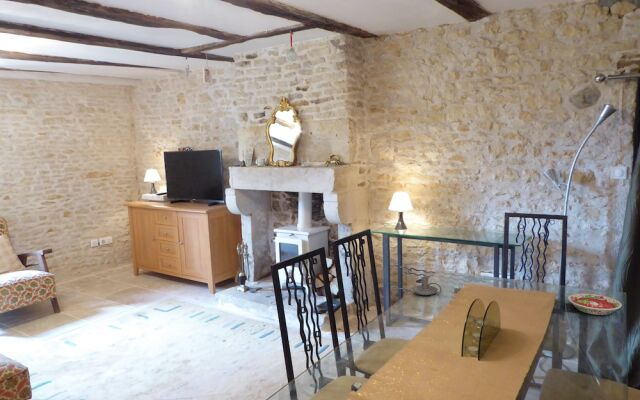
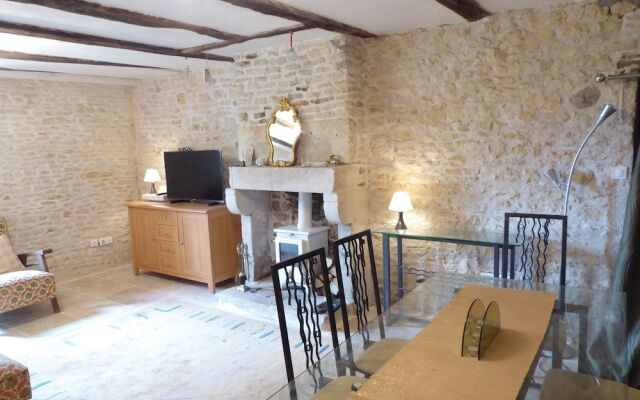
- bowl (593, 305)
- candle holder (427, 285)
